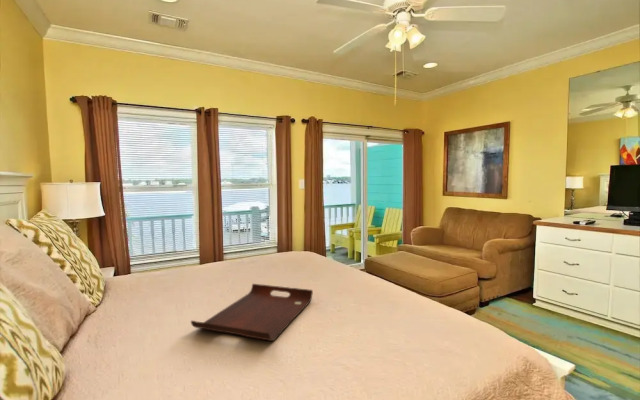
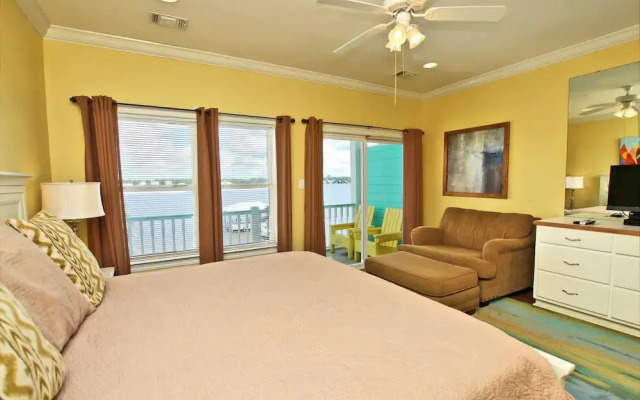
- serving tray (259, 308)
